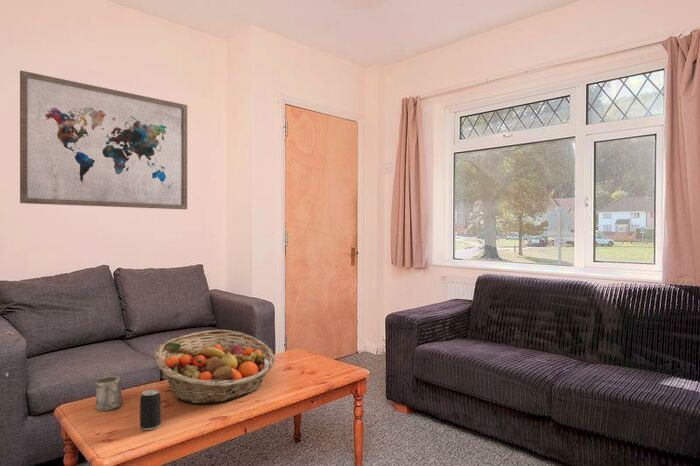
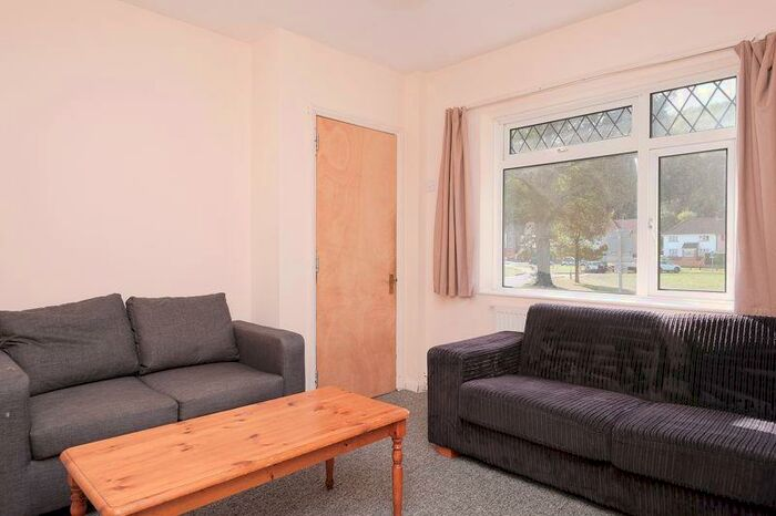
- wall art (113, 148)
- mug (109, 391)
- beverage can (150, 409)
- fruit basket (217, 364)
